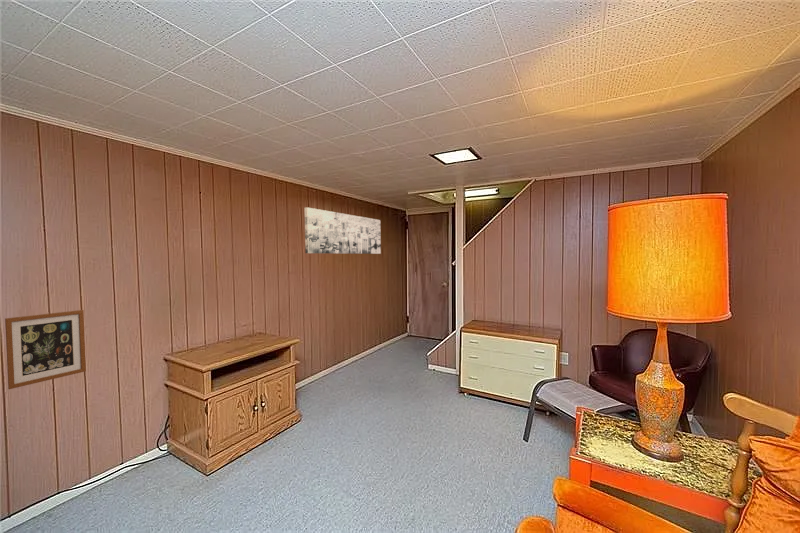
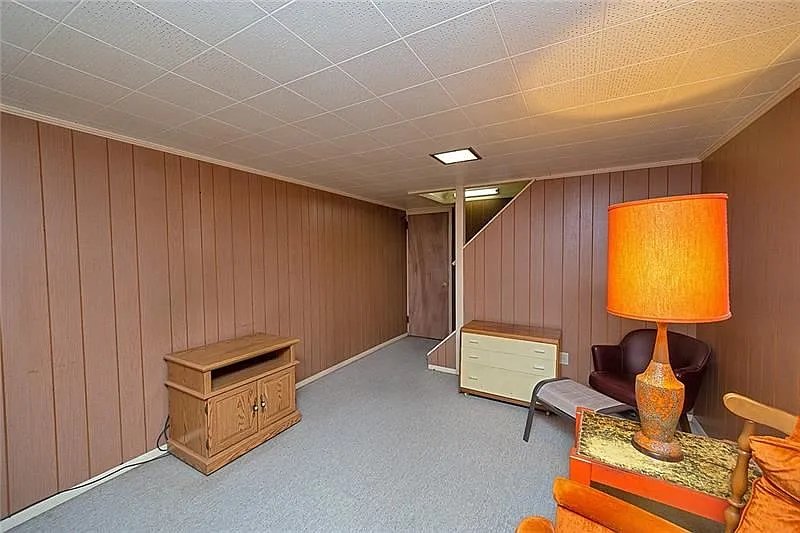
- wall art (48, 346)
- wall art (348, 234)
